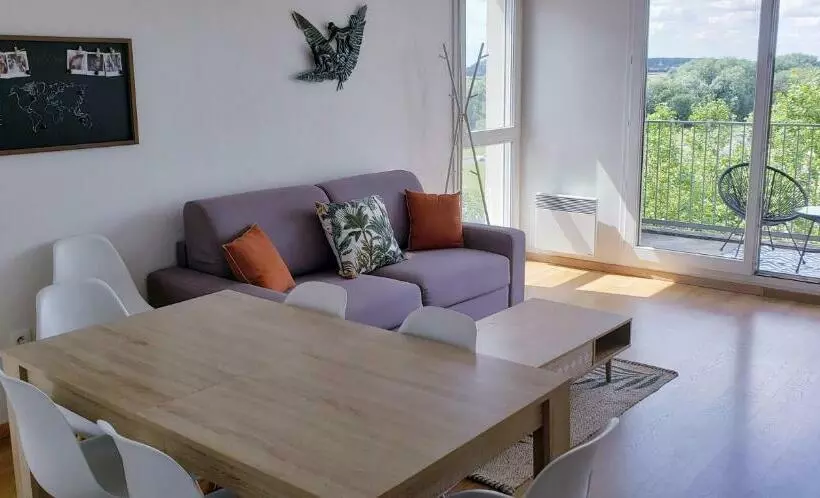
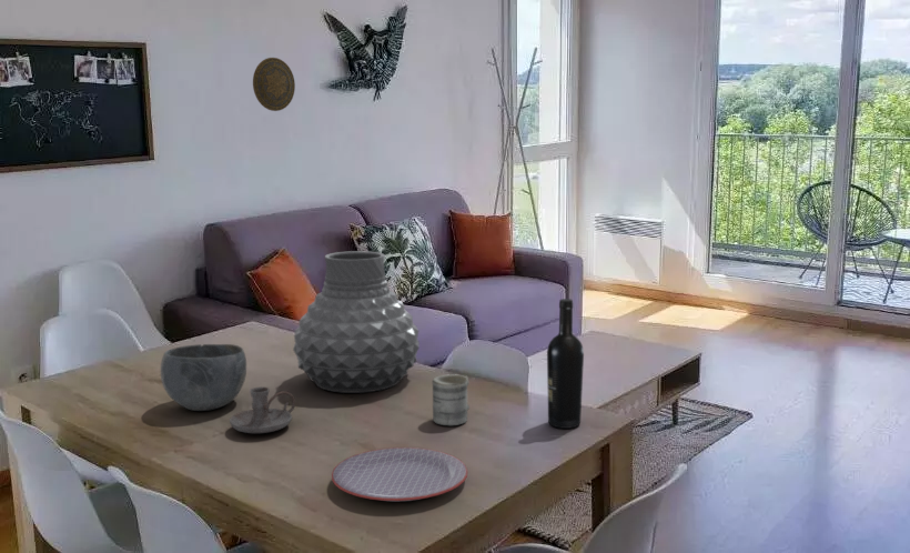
+ plate (400, 476)
+ bowl (204, 376)
+ vase (356, 319)
+ decorative plate (275, 83)
+ wine bottle (565, 362)
+ mug (453, 395)
+ candle holder (265, 406)
